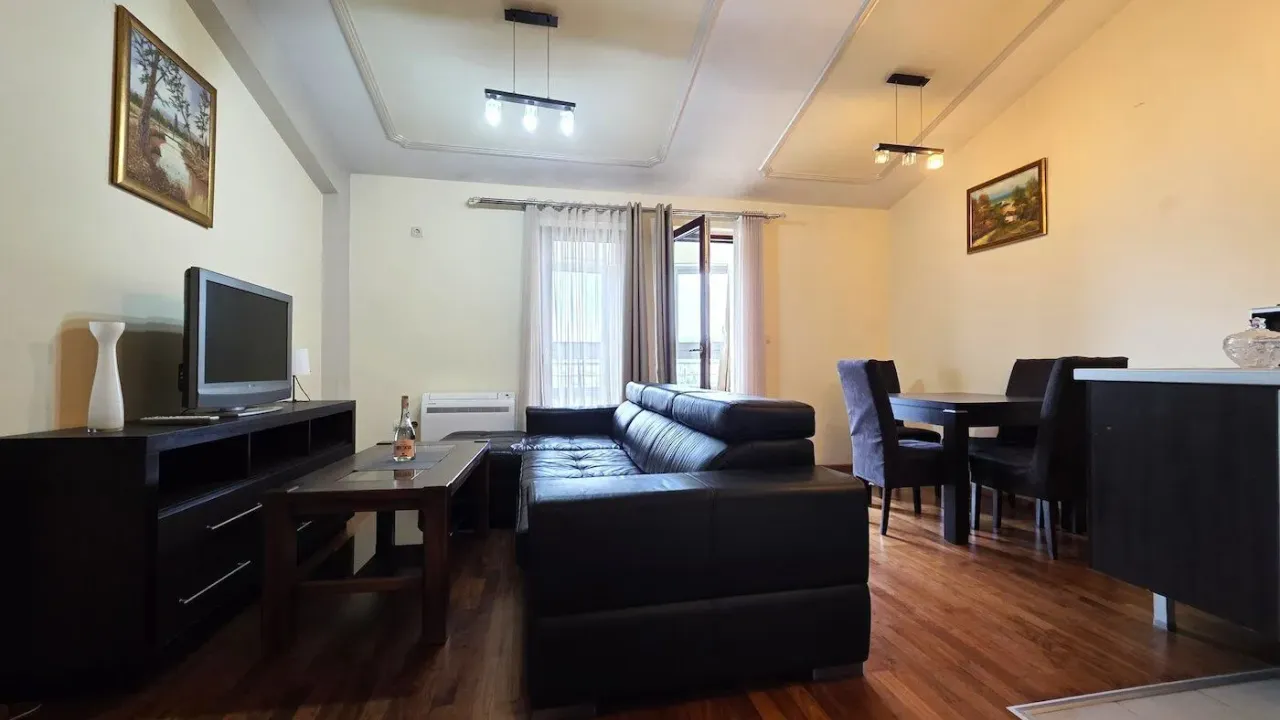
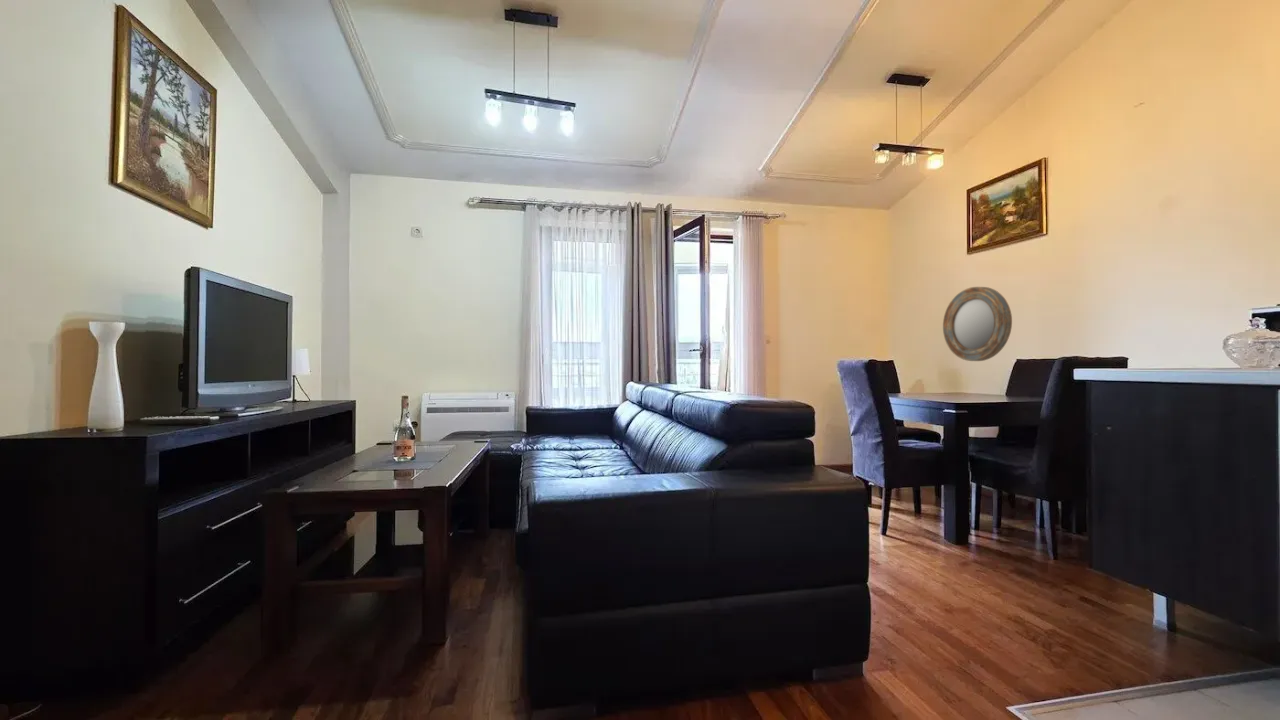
+ home mirror (974, 324)
